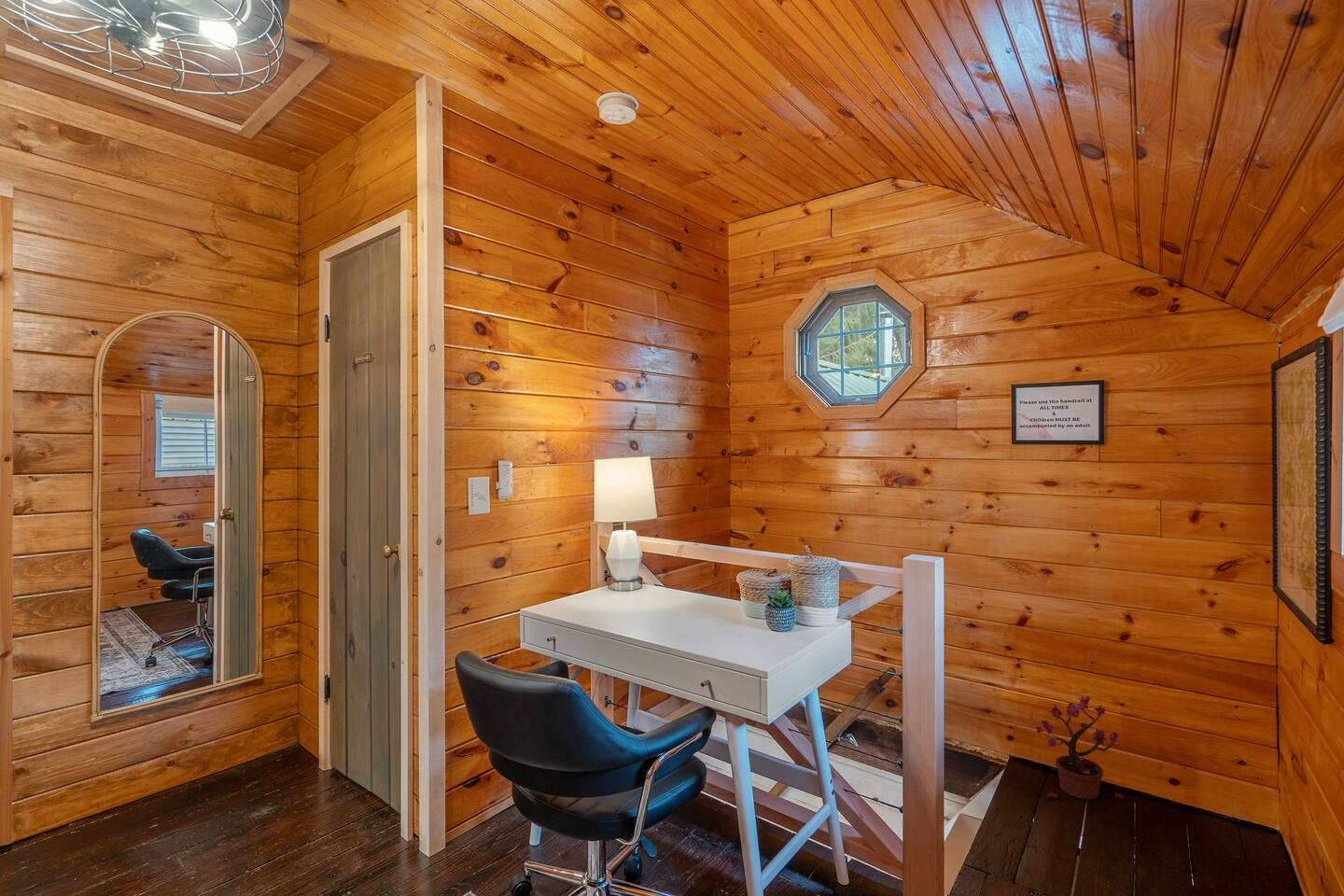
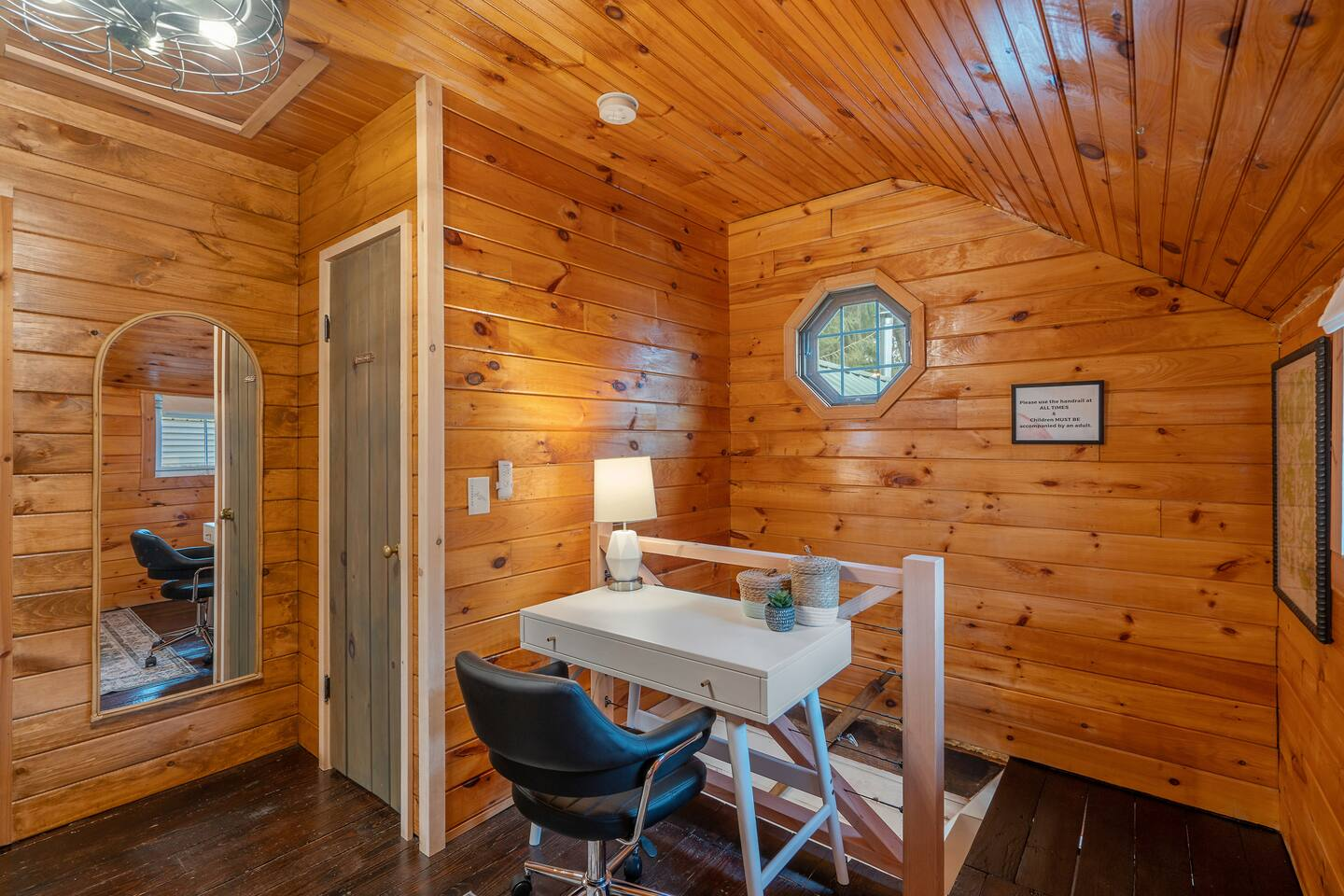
- potted plant (1075, 746)
